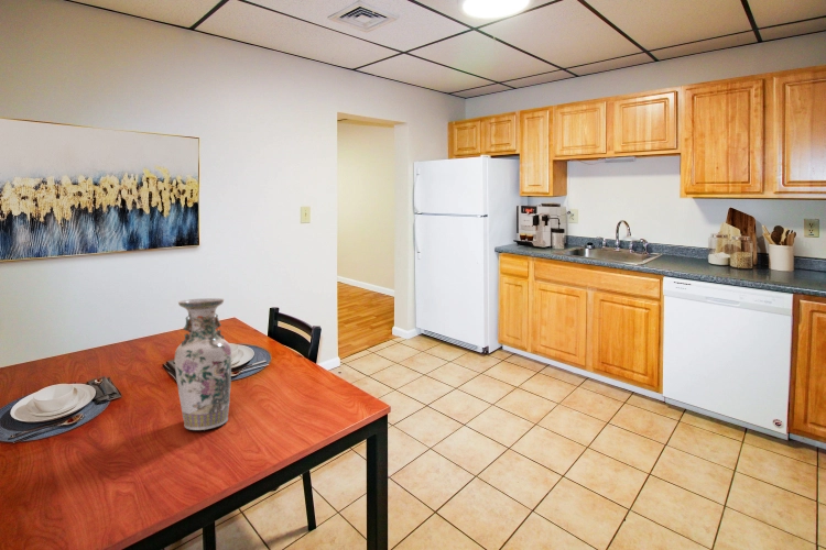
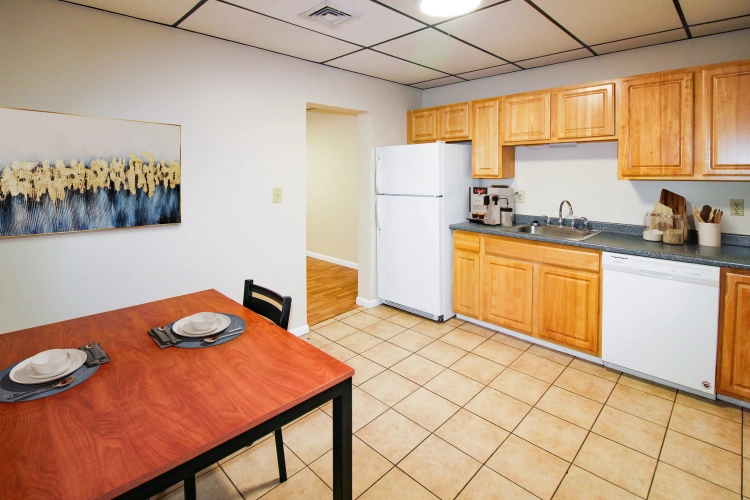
- vase (204, 361)
